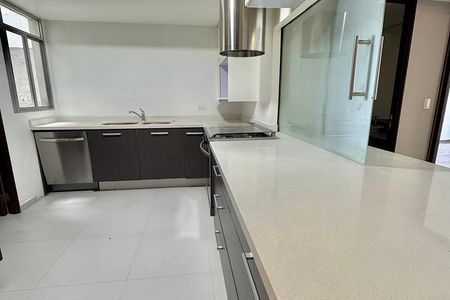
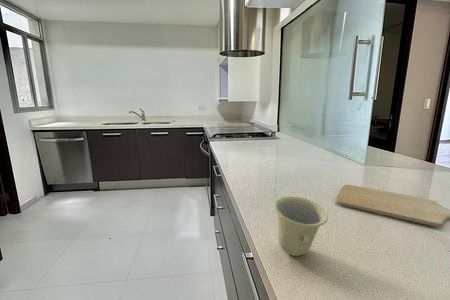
+ chopping board (406, 206)
+ cup (299, 229)
